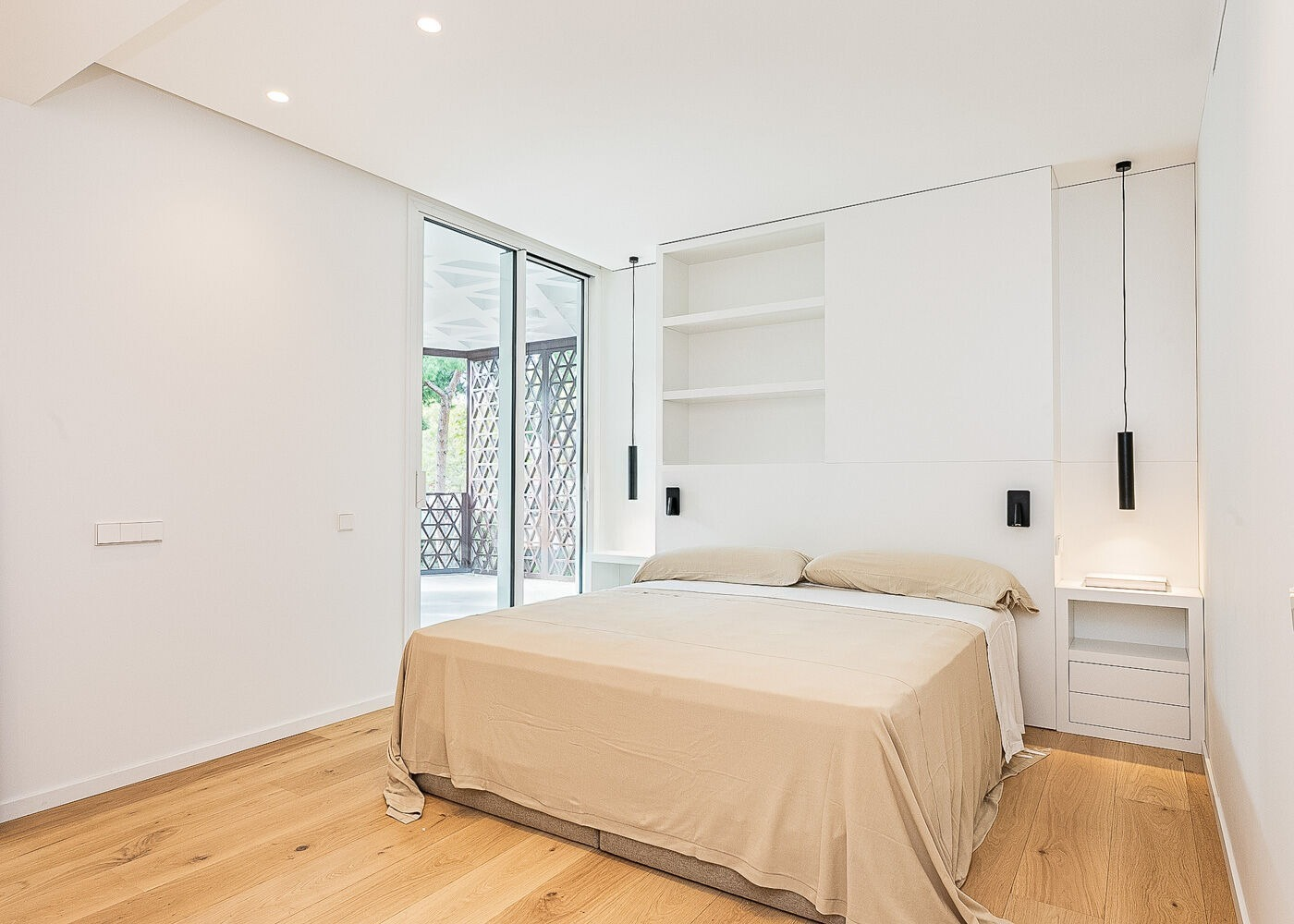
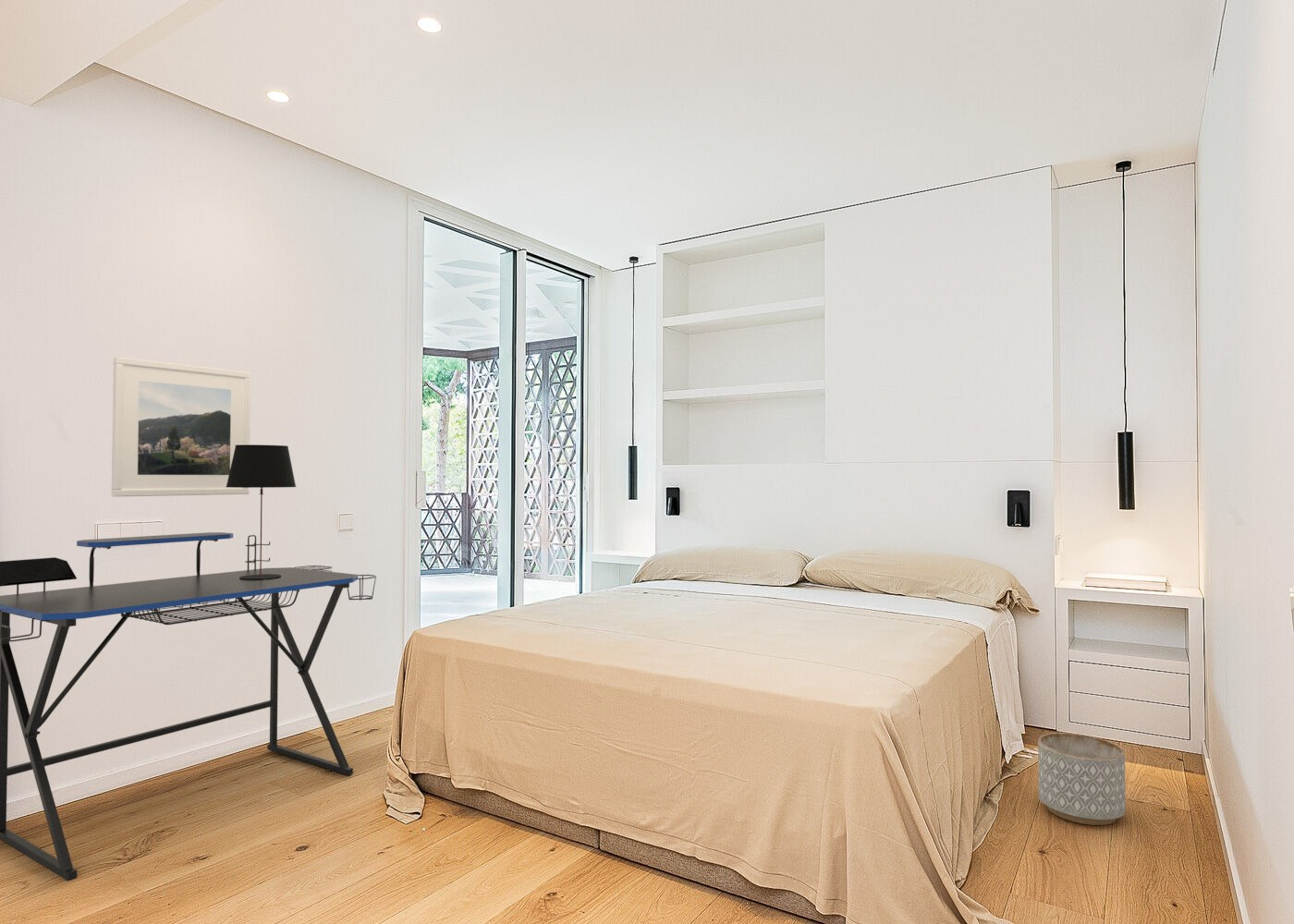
+ desk (179, 623)
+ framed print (186, 430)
+ table lamp (261, 511)
+ planter (1080, 778)
